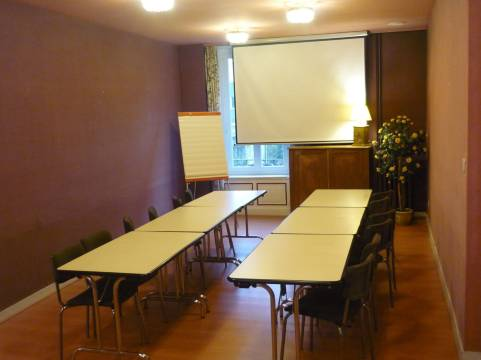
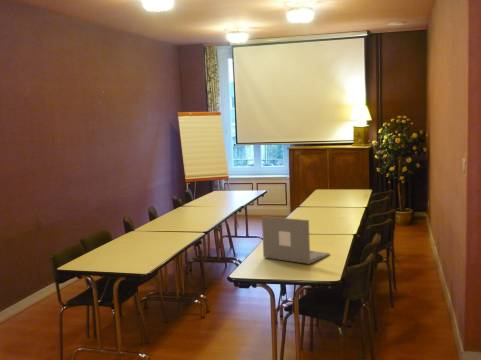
+ laptop (295, 235)
